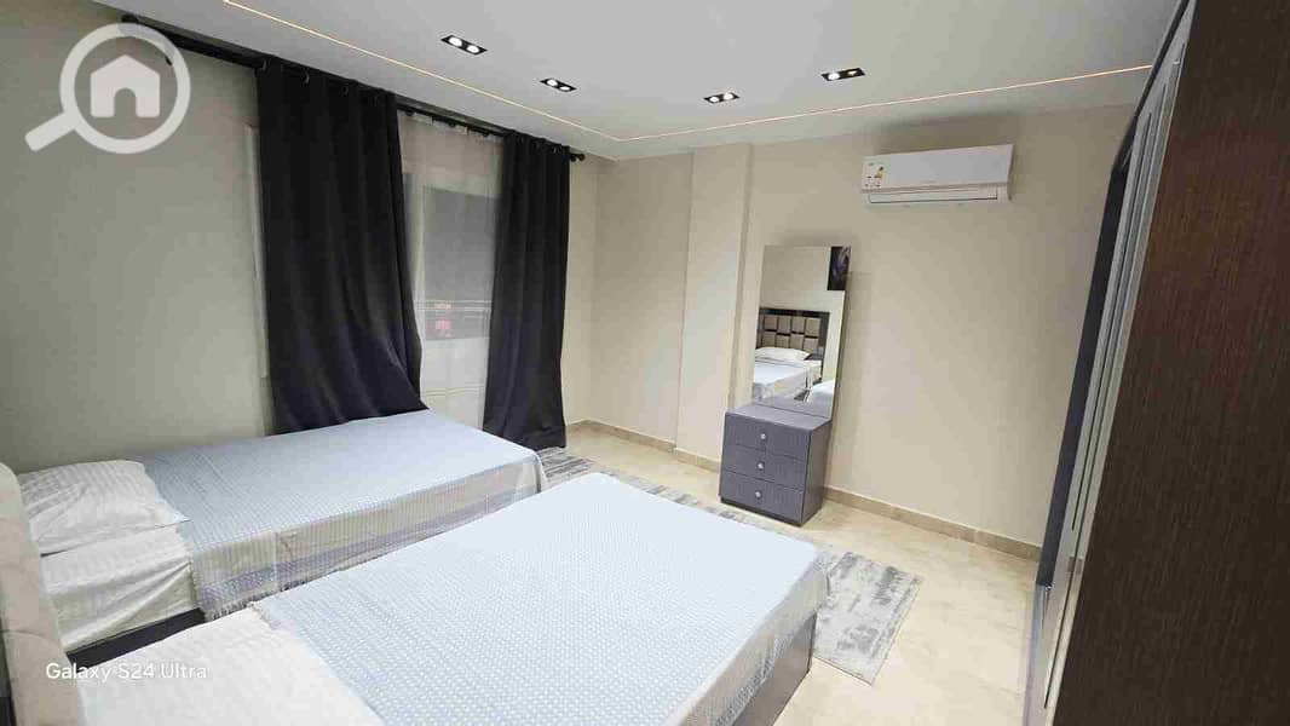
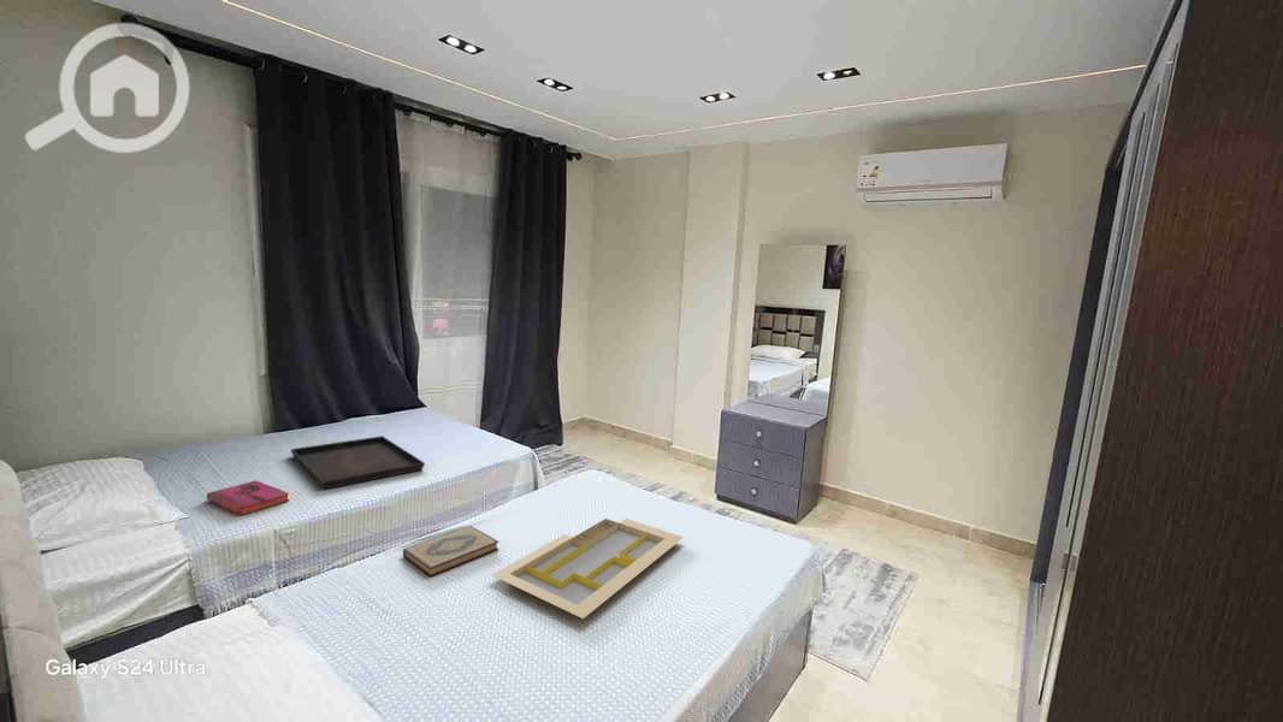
+ serving tray (356, 458)
+ hardback book (248, 496)
+ serving tray (596, 557)
+ hardback book (451, 549)
